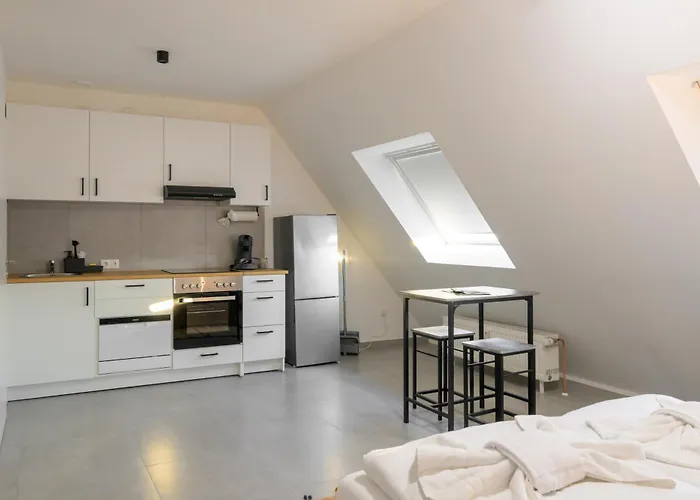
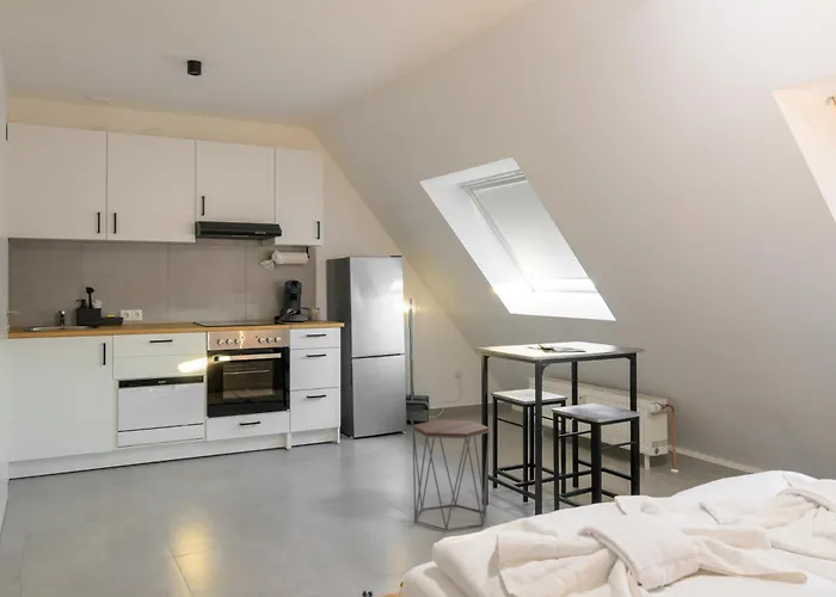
+ side table (448, 472)
